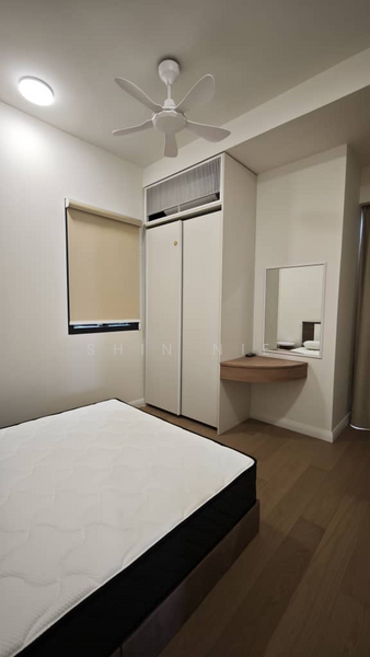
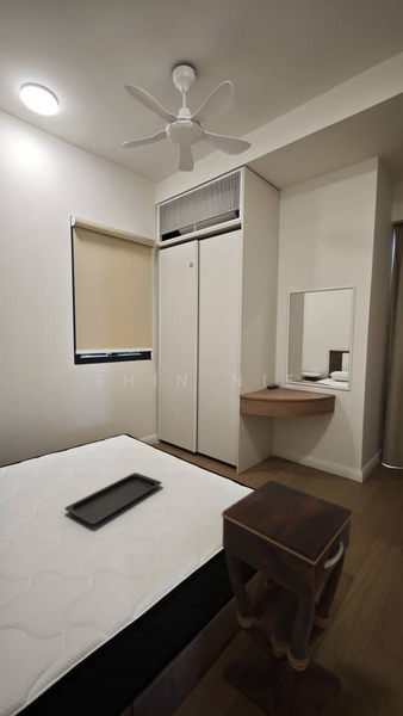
+ serving tray (117, 496)
+ side table (285, 595)
